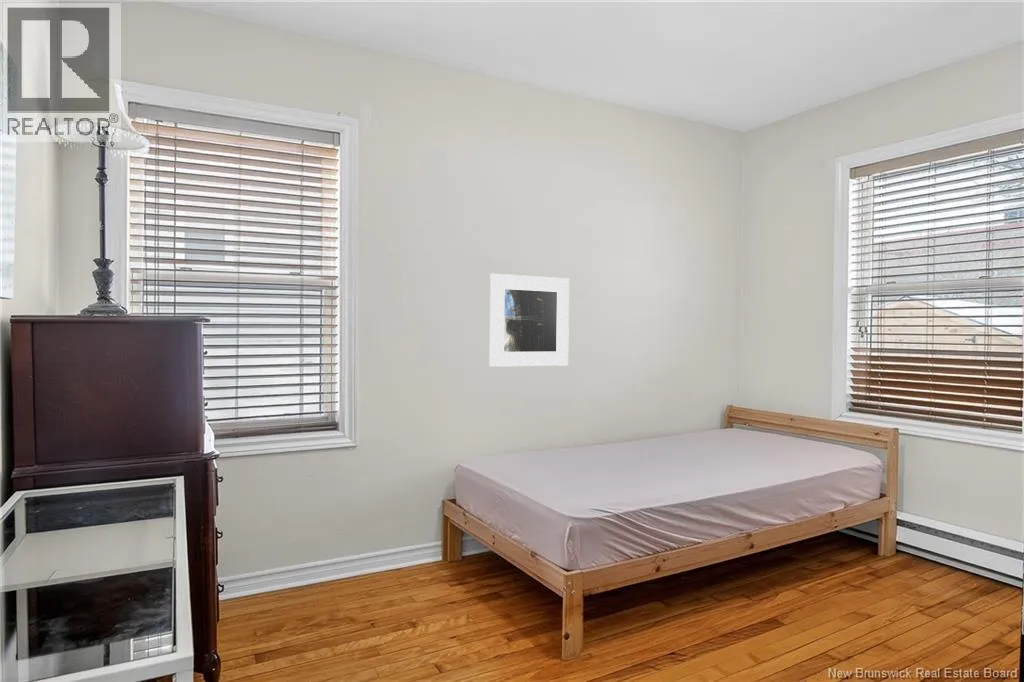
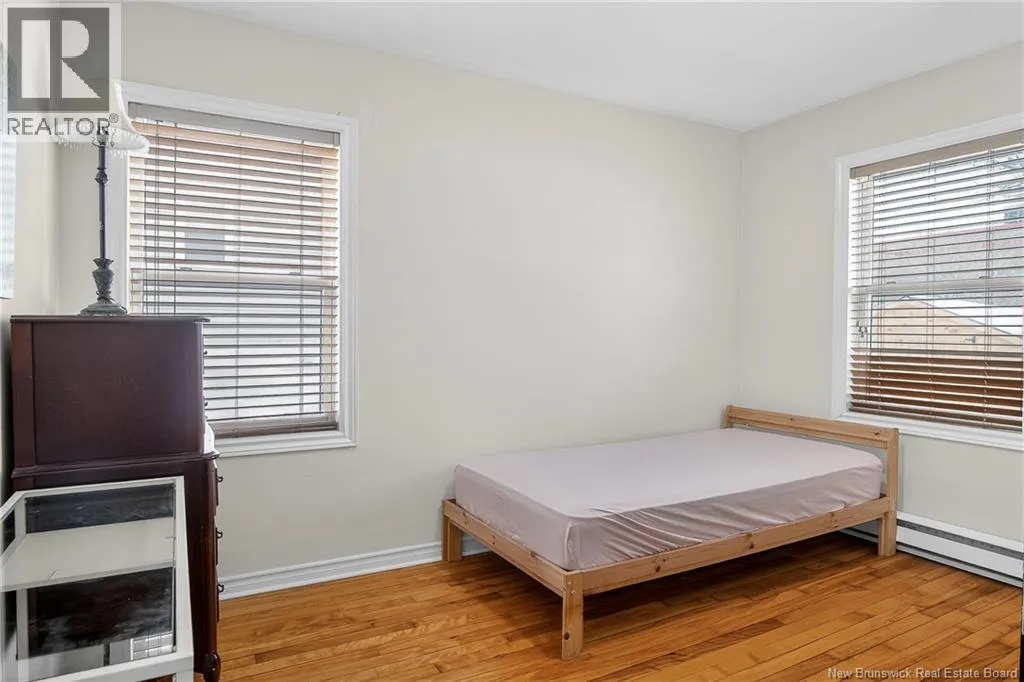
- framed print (530, 321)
